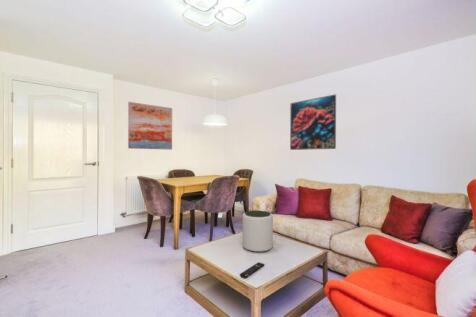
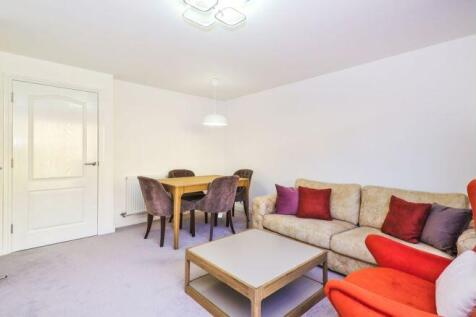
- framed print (311, 124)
- wall art (151, 127)
- plant pot (257, 230)
- remote control (252, 269)
